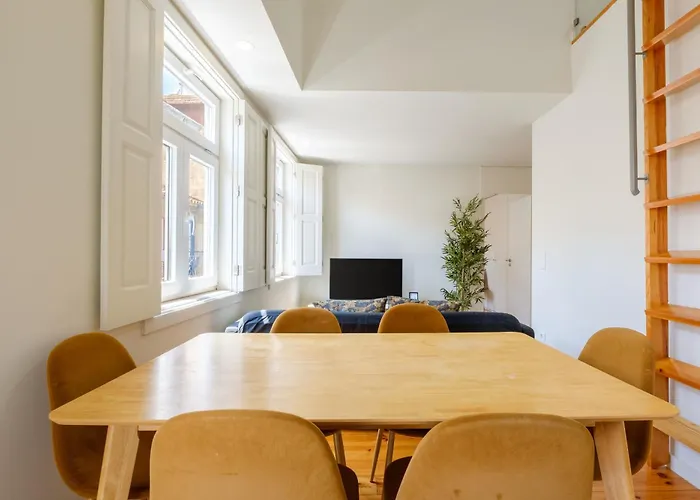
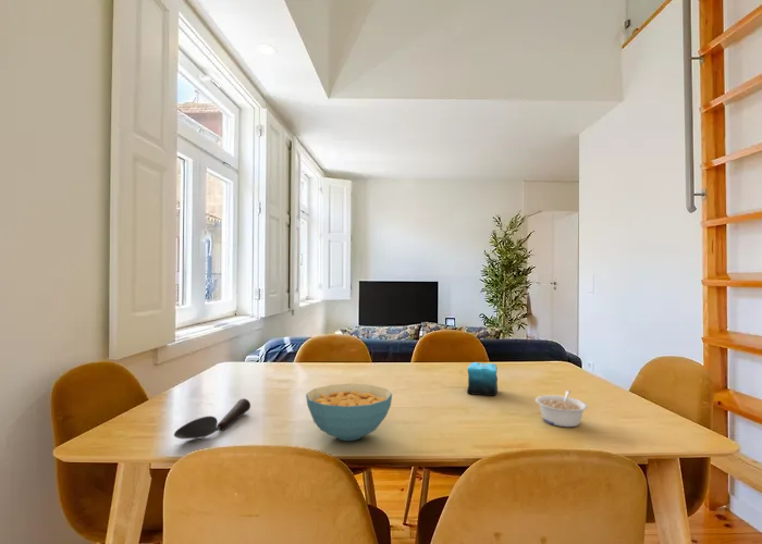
+ spoon (216, 418)
+ legume (560, 409)
+ cereal bowl (348, 415)
+ candle (482, 373)
